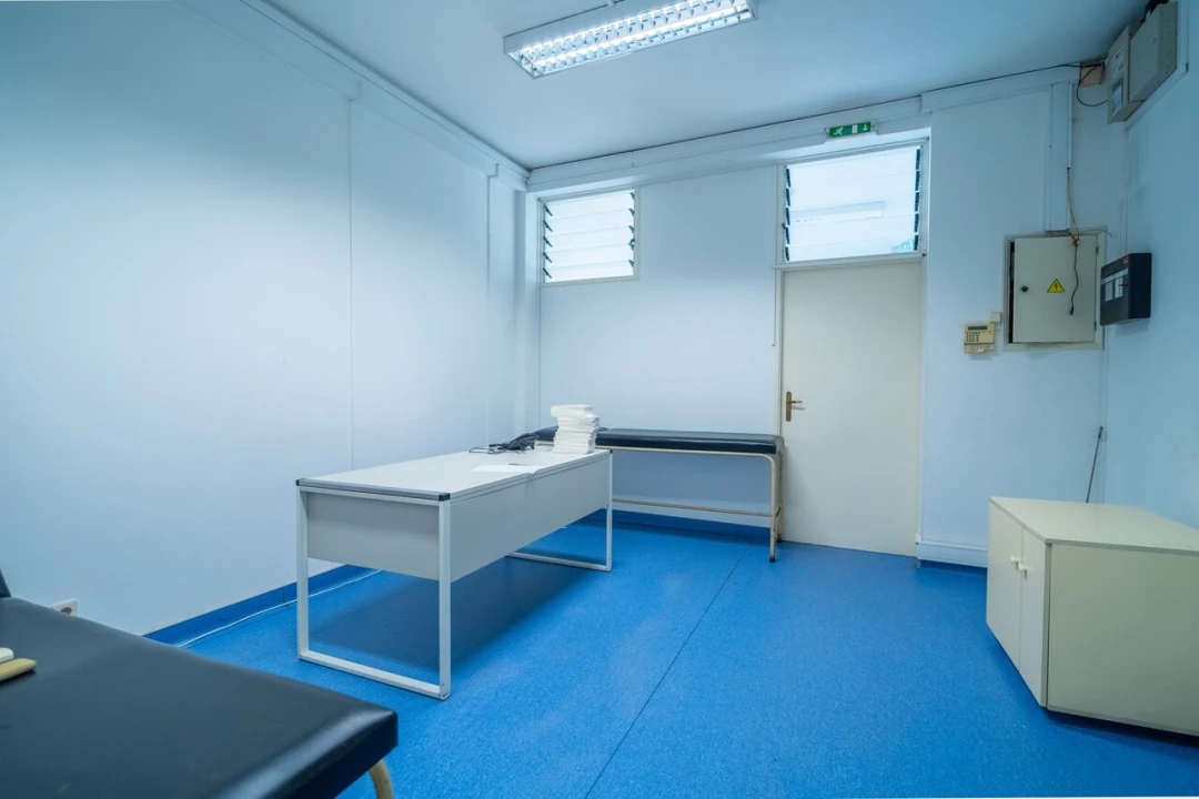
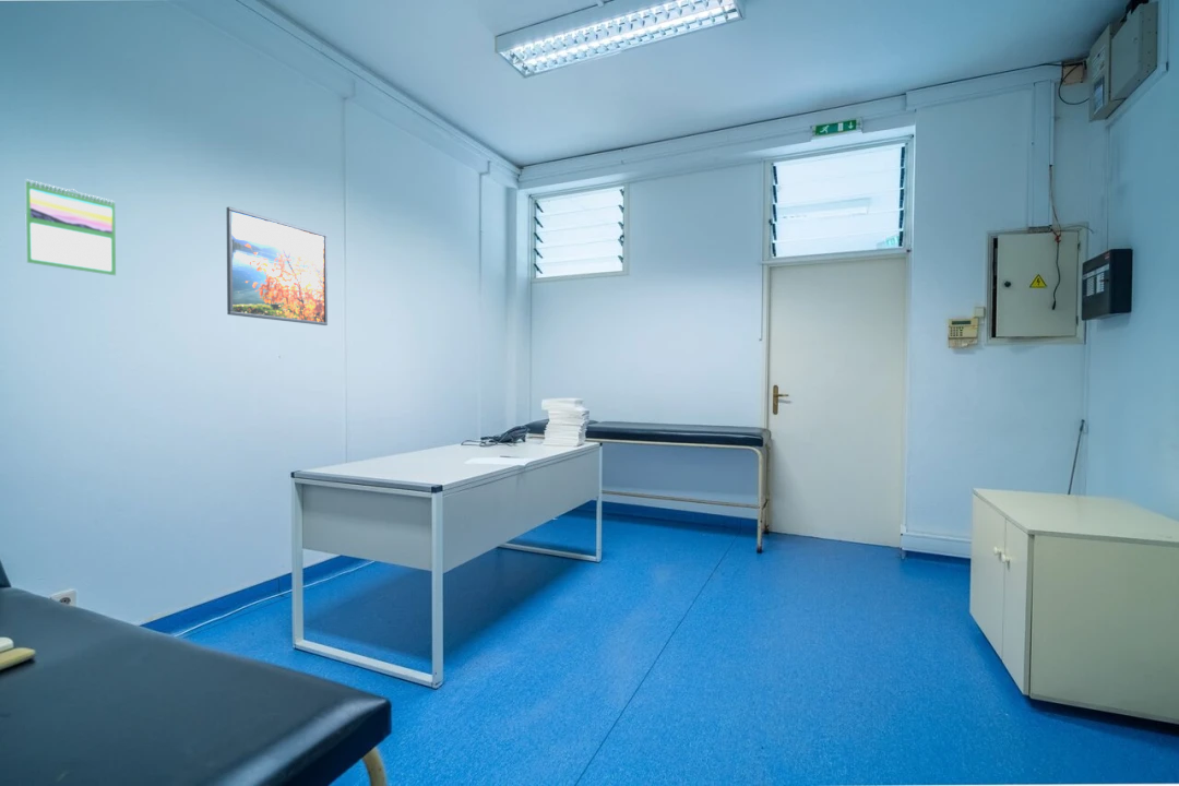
+ calendar (72, 229)
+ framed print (281, 271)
